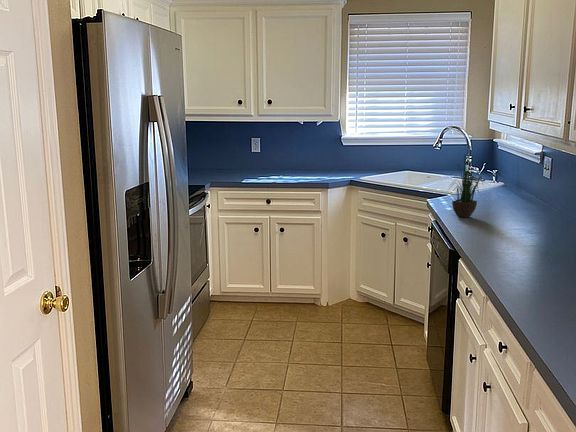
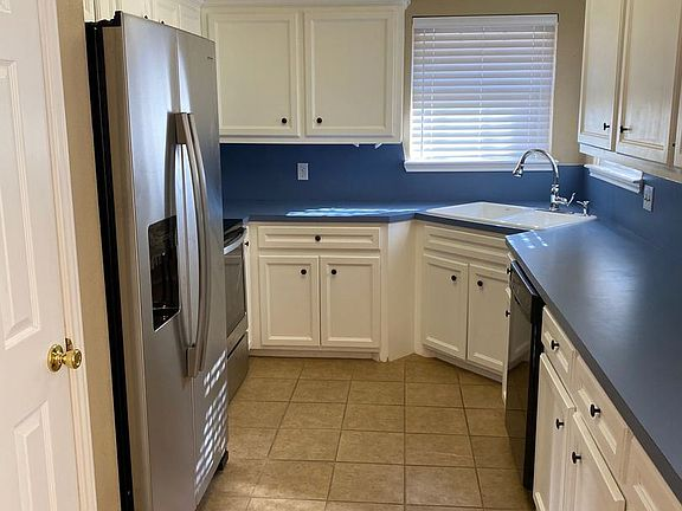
- potted plant (468, 179)
